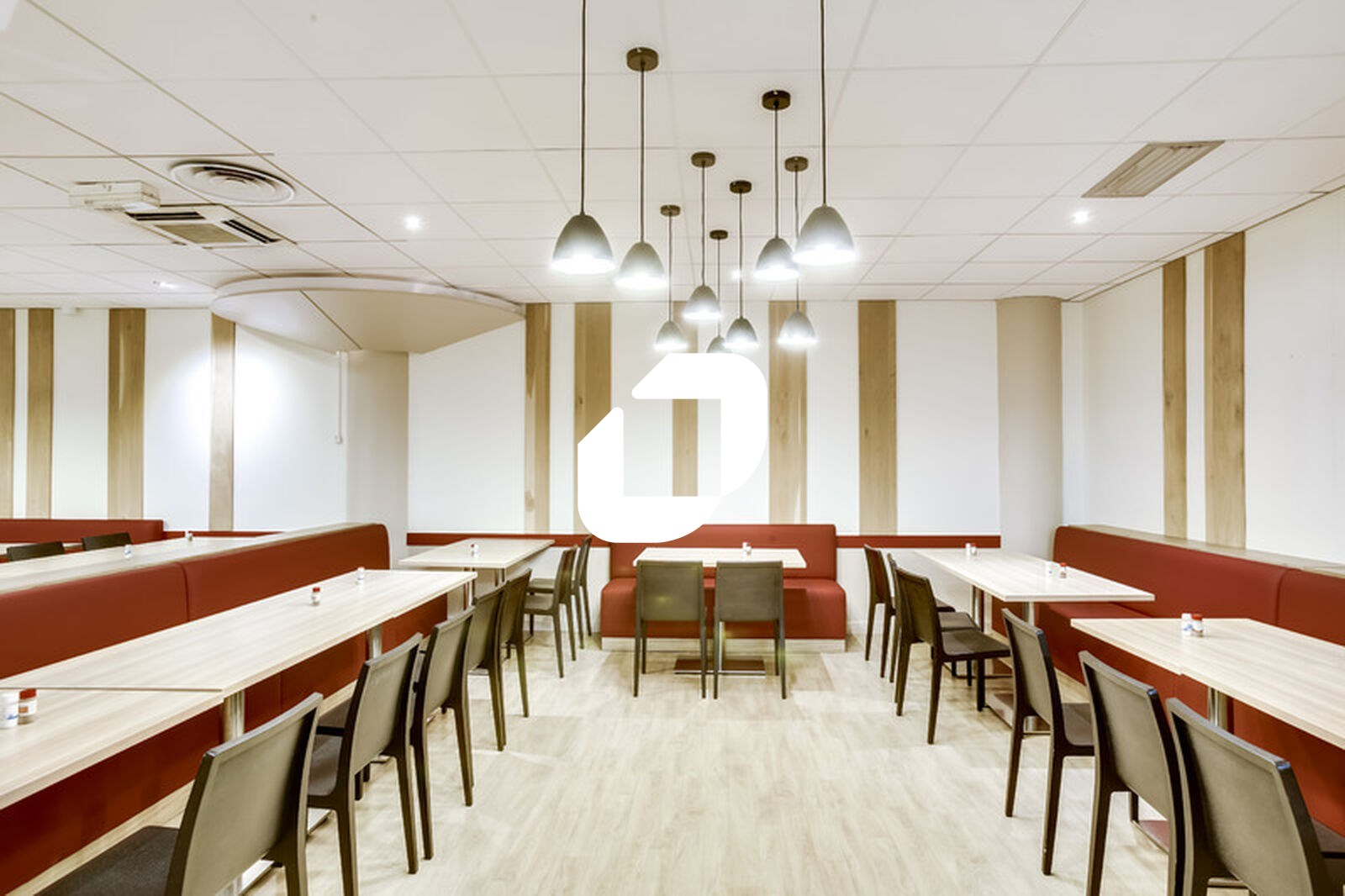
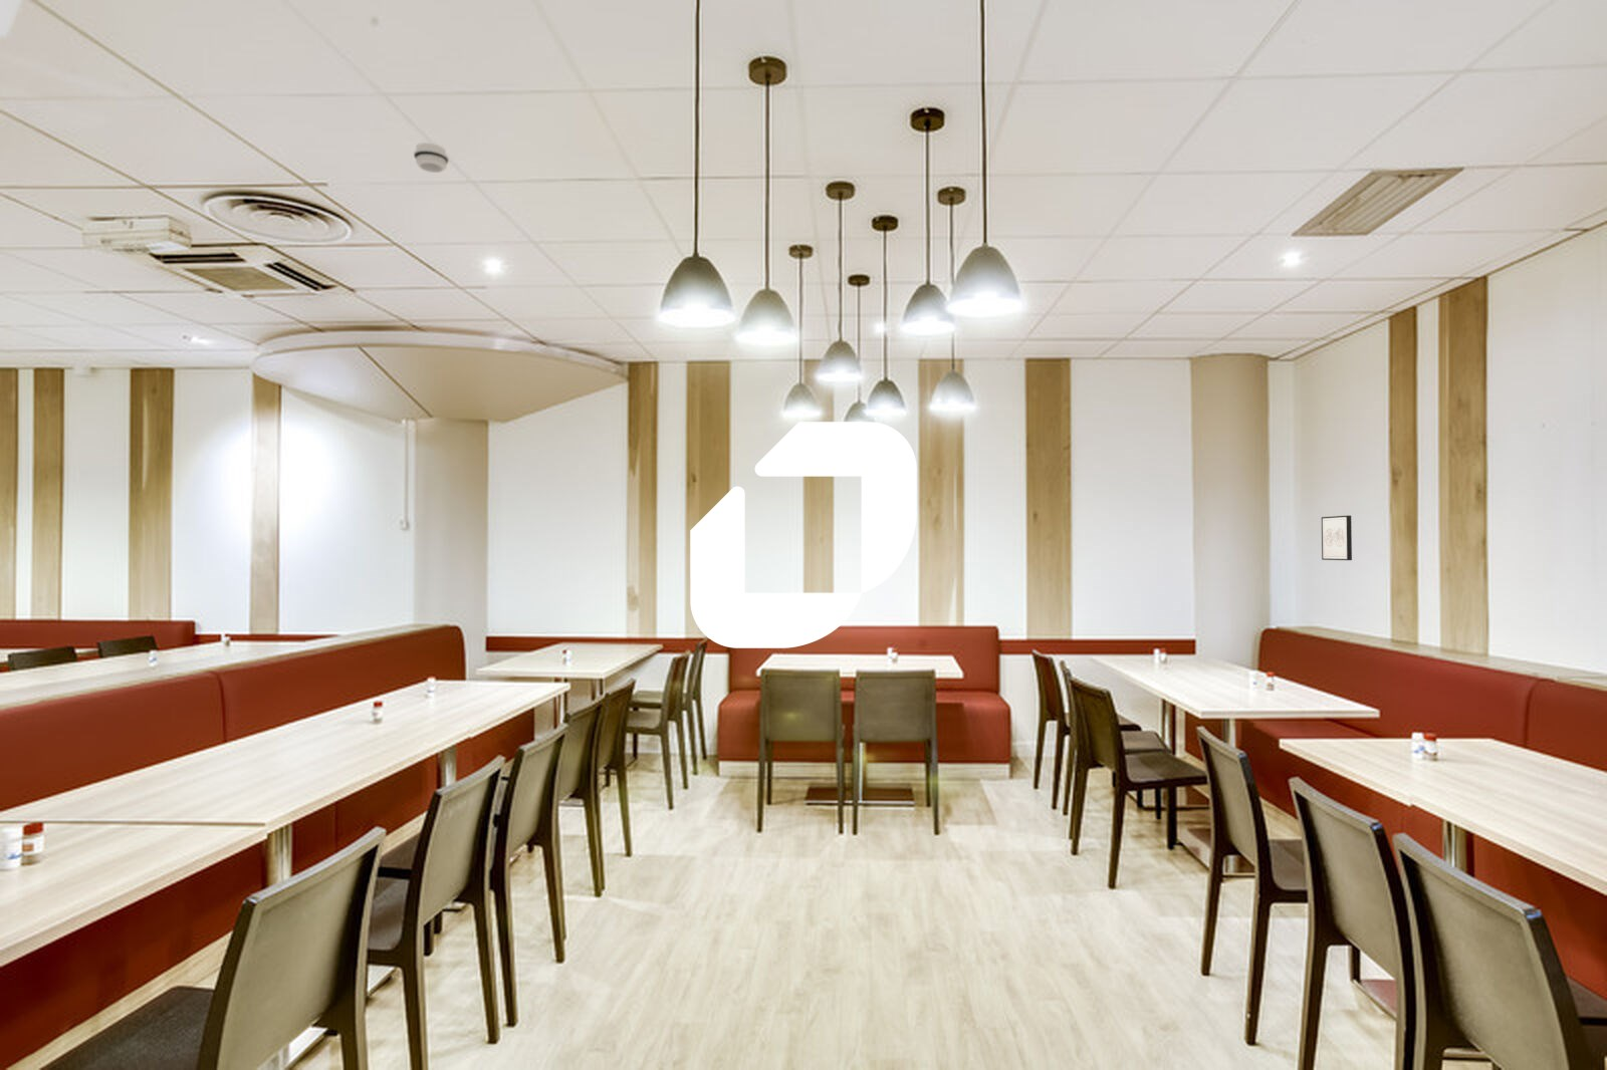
+ smoke detector (431, 158)
+ wall art (1336, 539)
